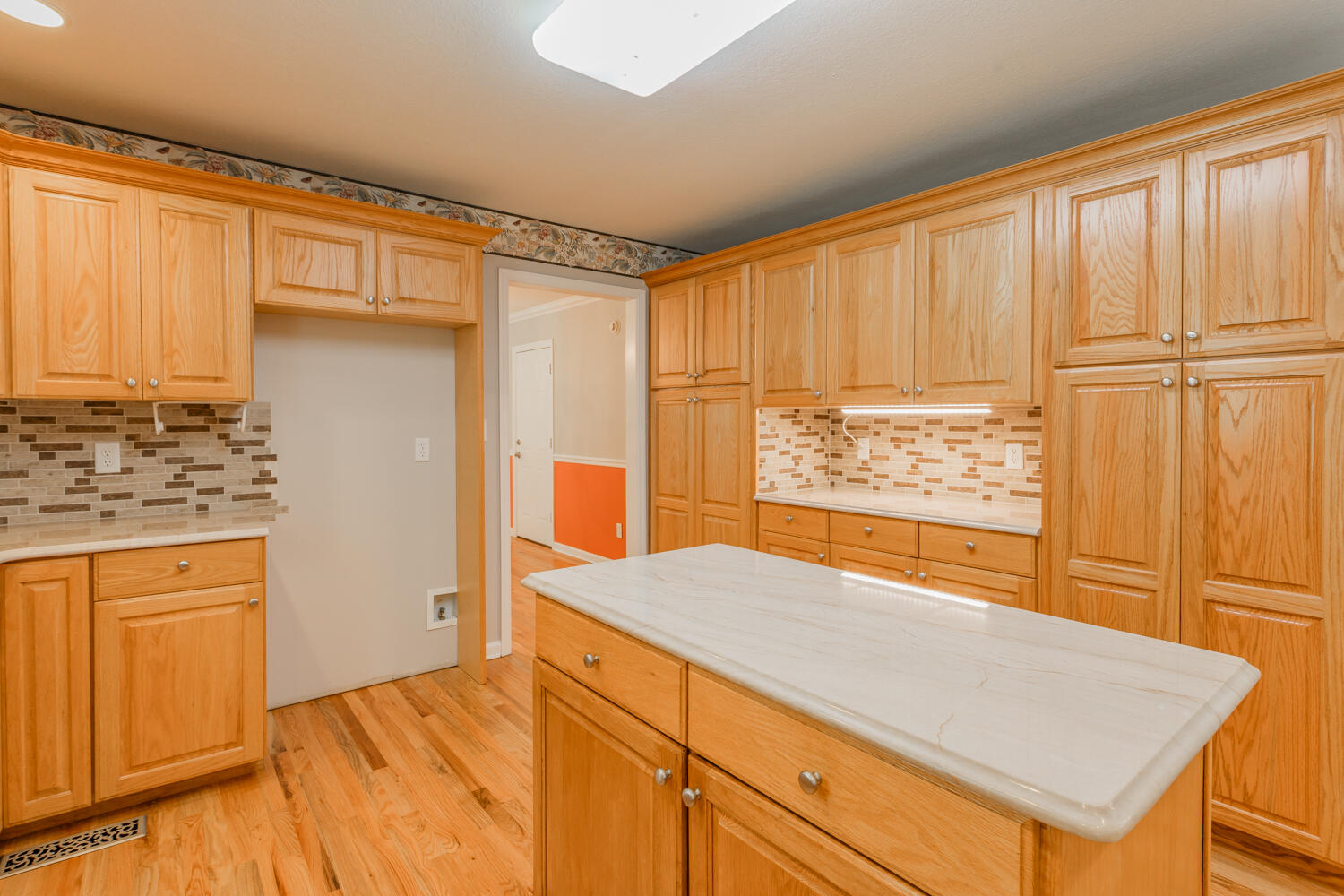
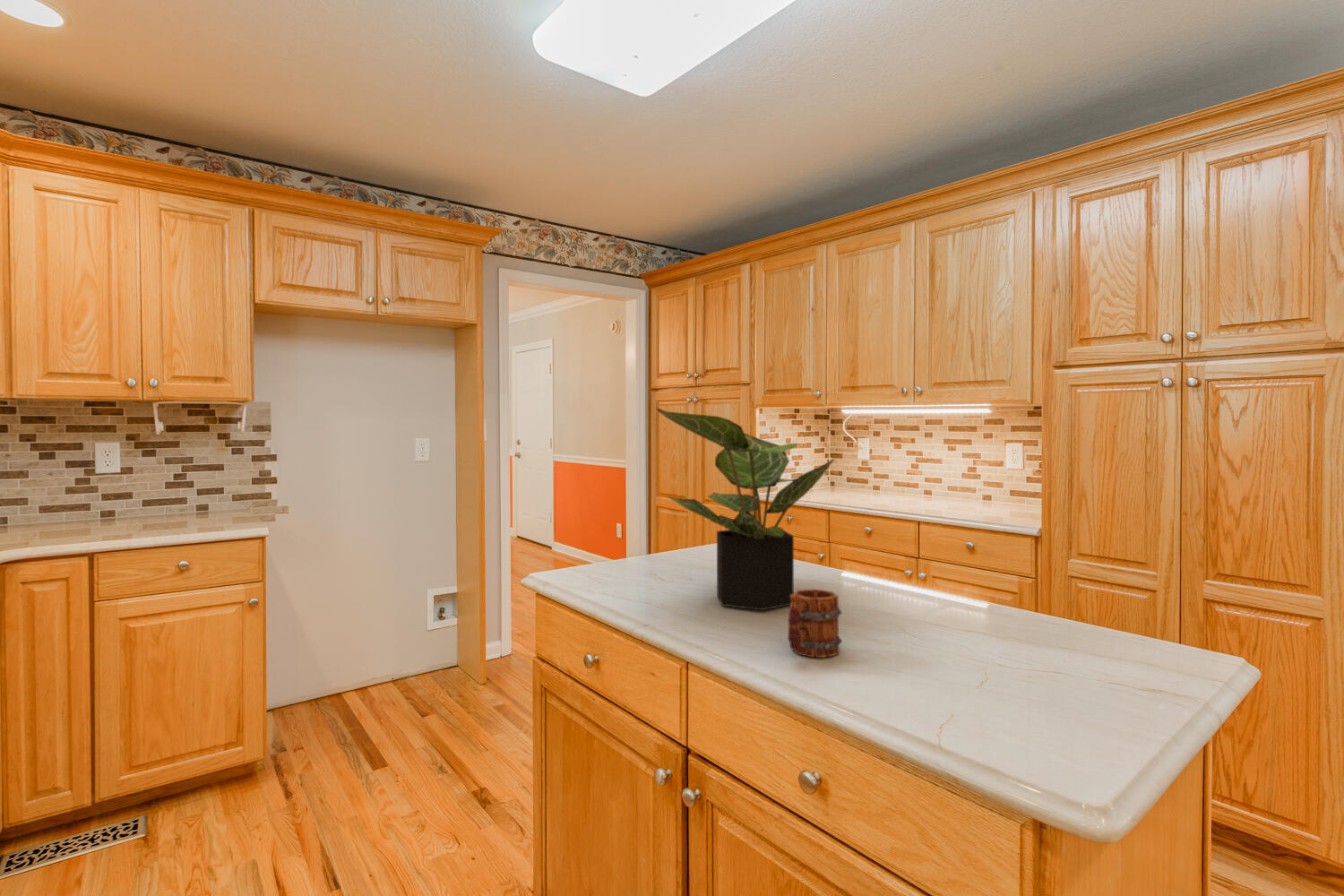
+ potted plant (740, 504)
+ mug (810, 621)
